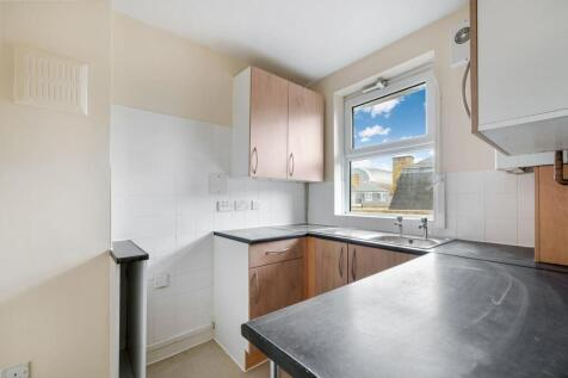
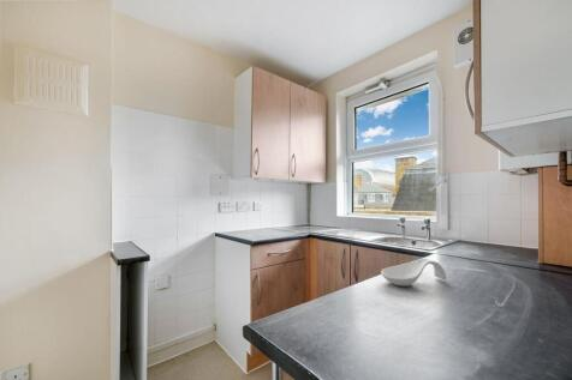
+ spoon rest (413, 271)
